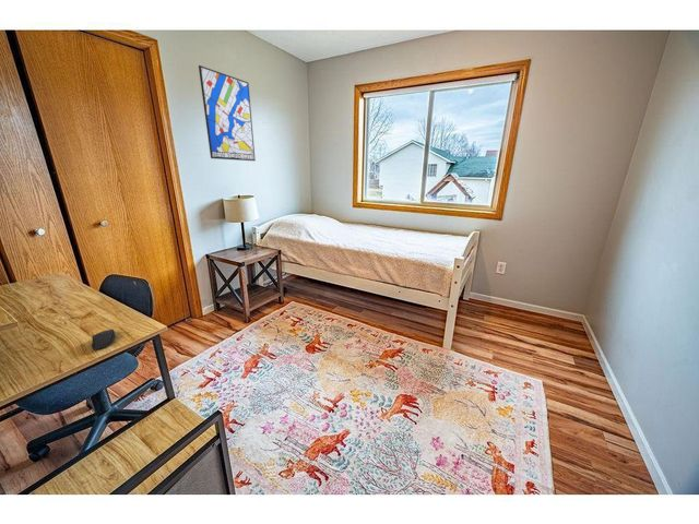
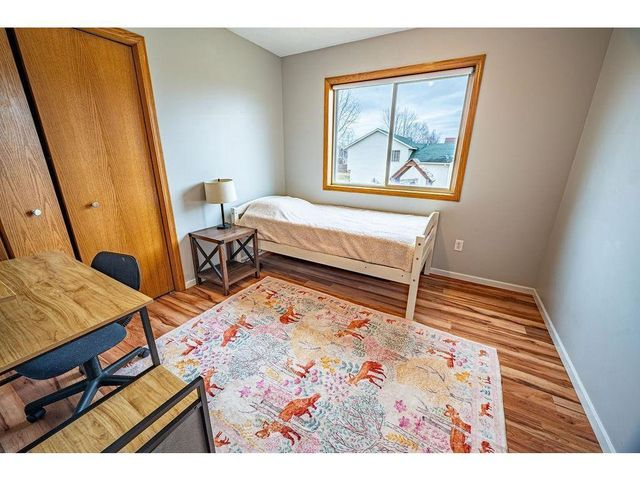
- mouse (103, 337)
- wall art (229, 119)
